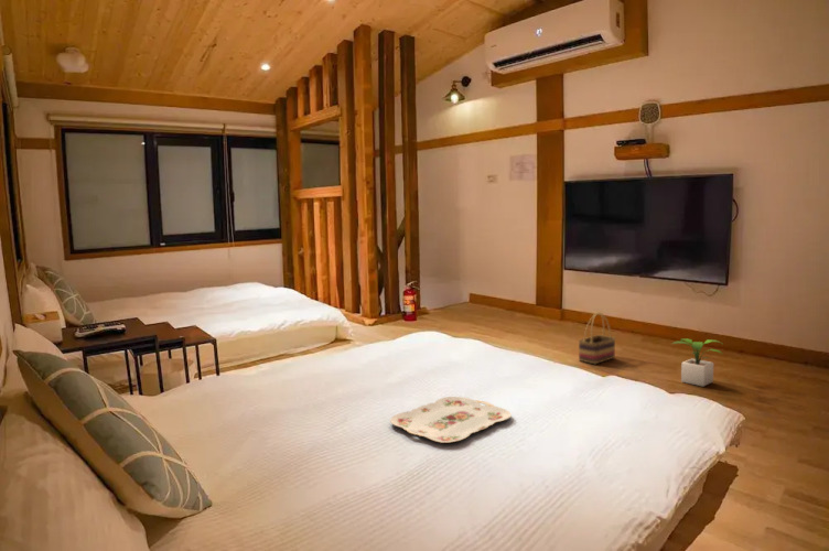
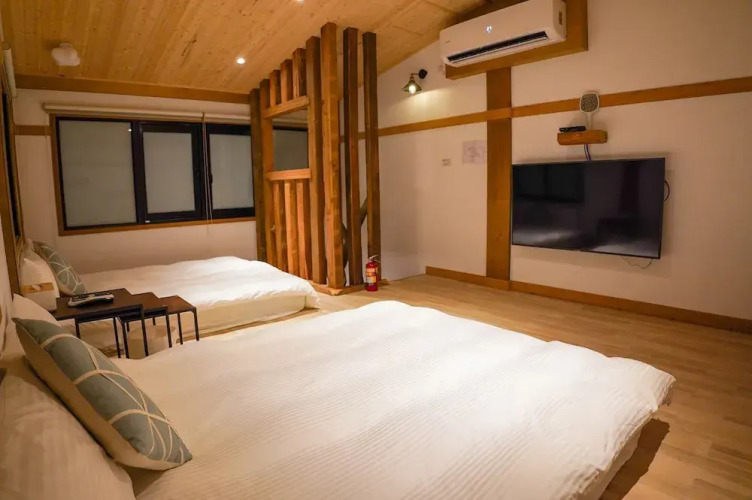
- basket (596, 335)
- potted plant (696, 360)
- serving tray (451, 418)
